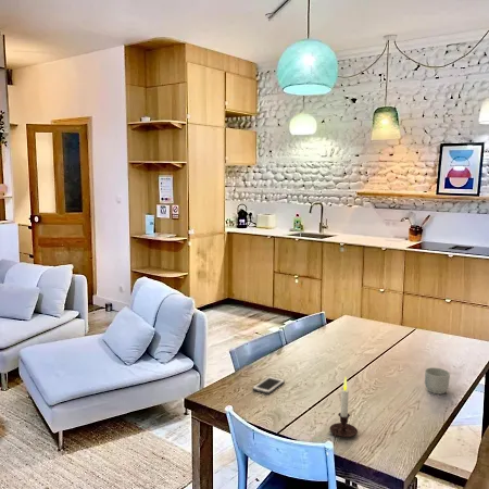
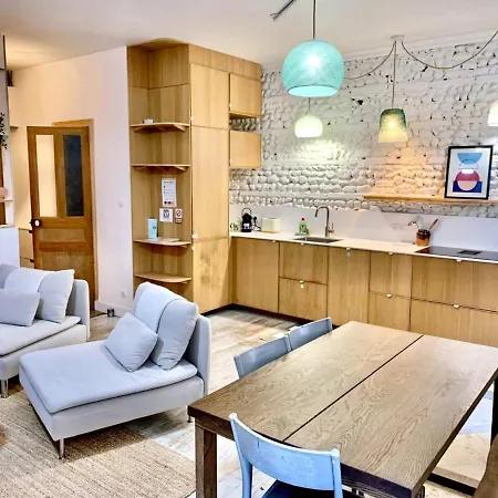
- cell phone (268, 385)
- mug (438, 379)
- candle (342, 405)
